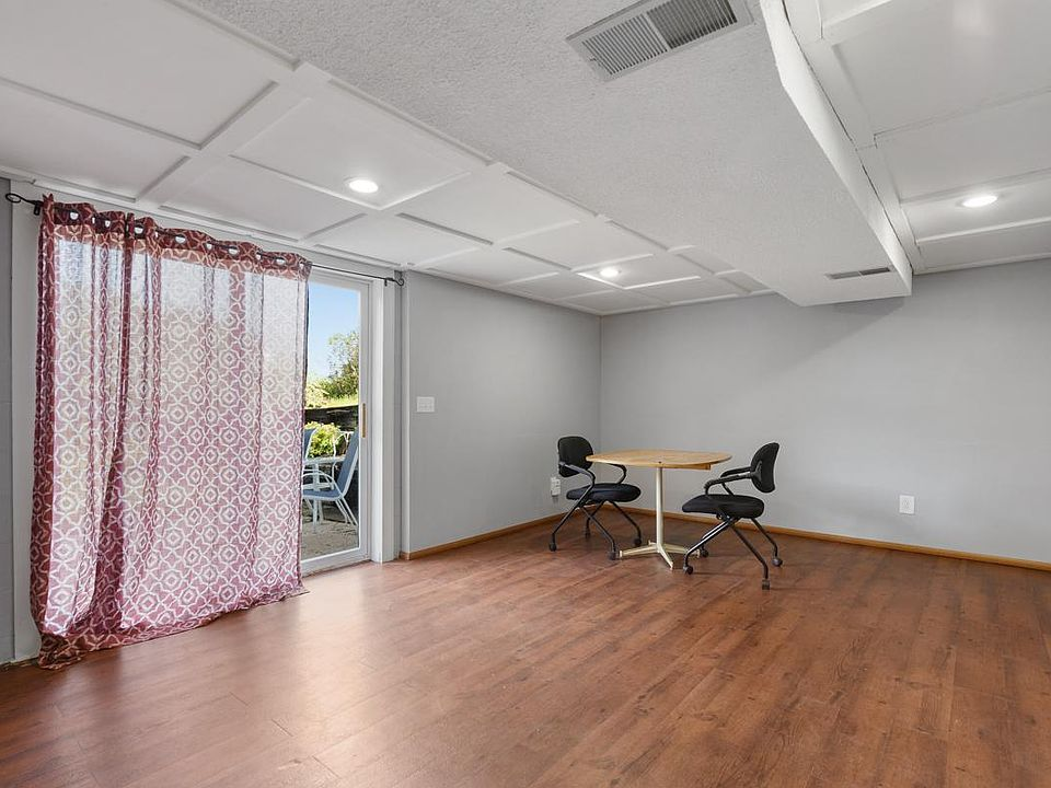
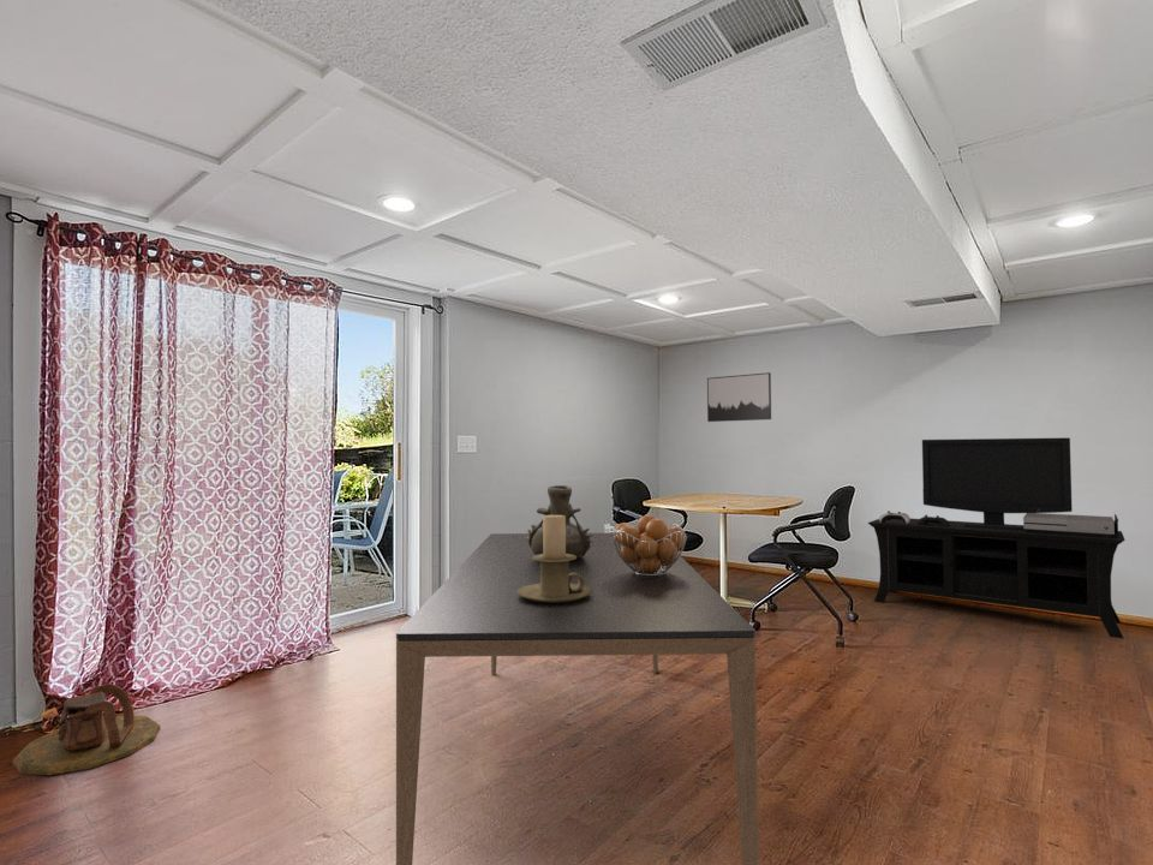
+ fruit basket (649, 543)
+ media console (986, 525)
+ candle holder (554, 554)
+ vase (558, 514)
+ dining table (574, 655)
+ wall art (737, 398)
+ satchel bag (90, 717)
